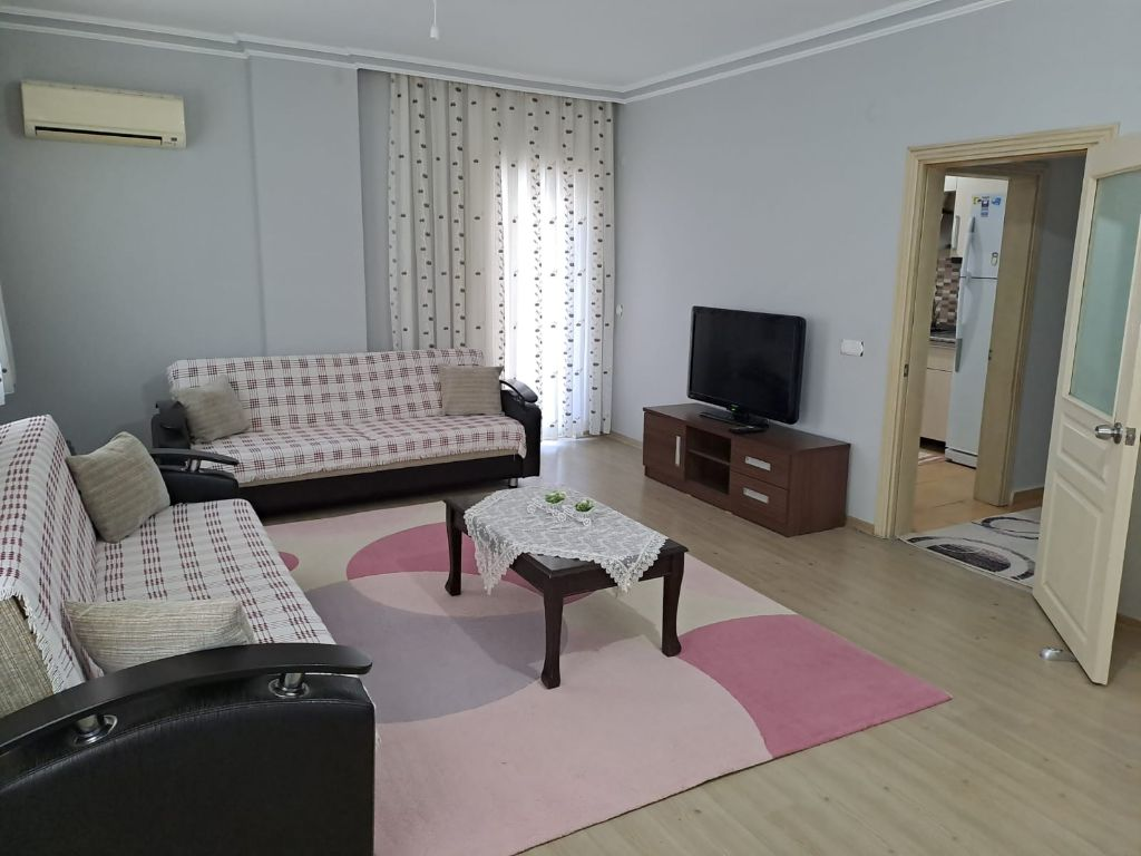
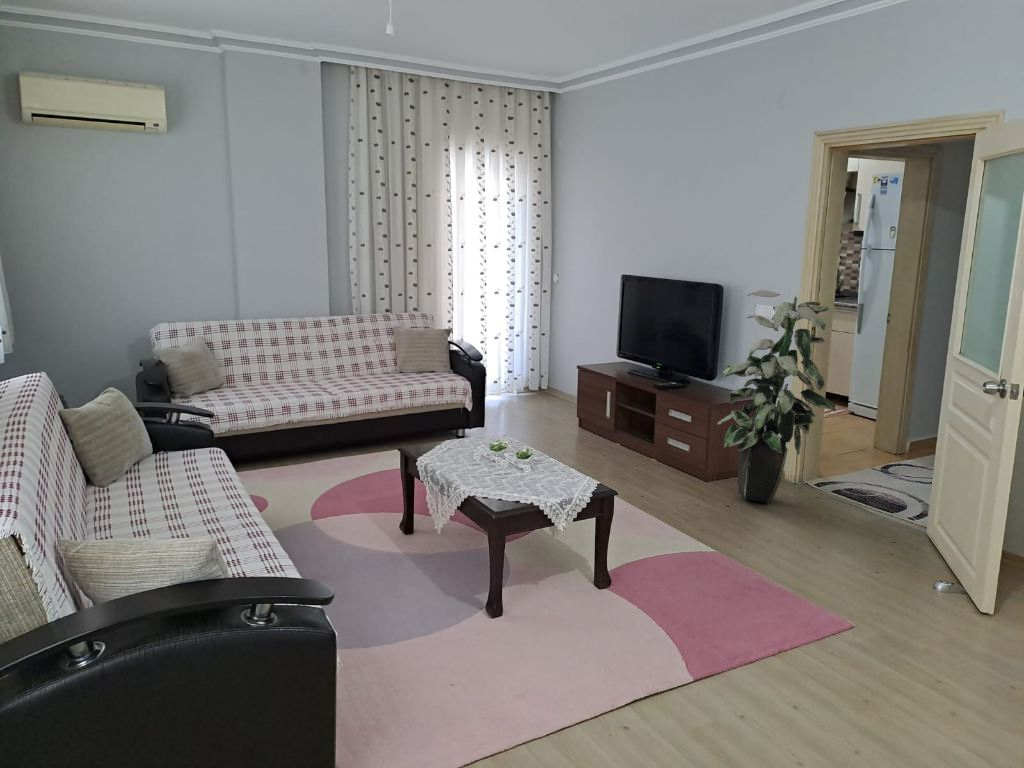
+ indoor plant (769, 396)
